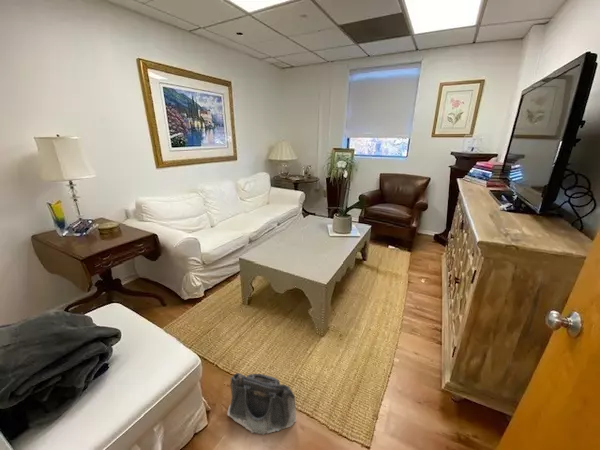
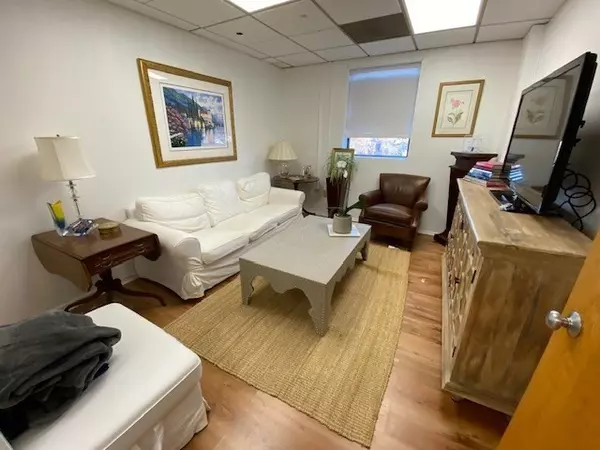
- saddlebag (262, 395)
